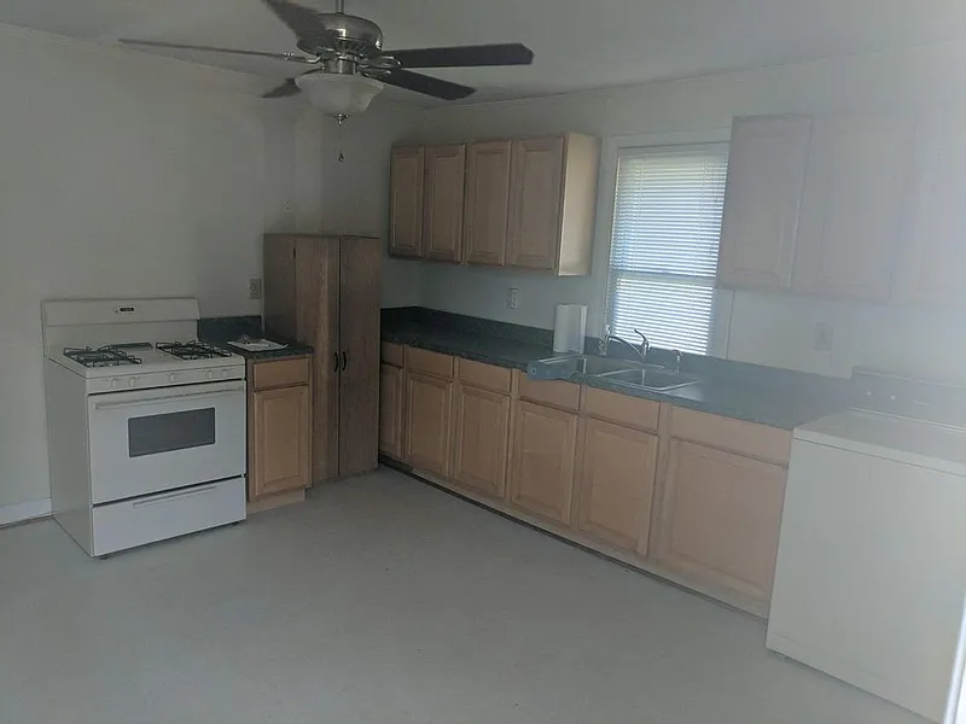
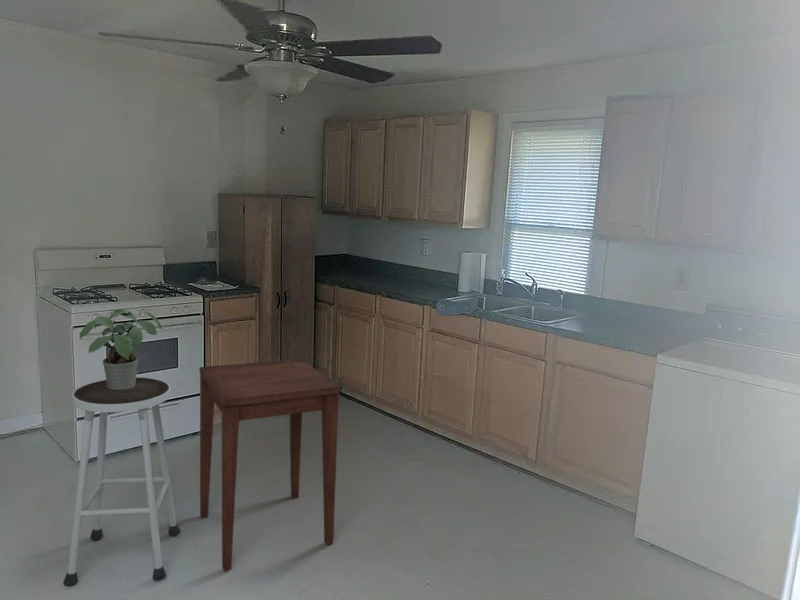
+ potted plant (119, 349)
+ stool (124, 478)
+ side table (290, 454)
